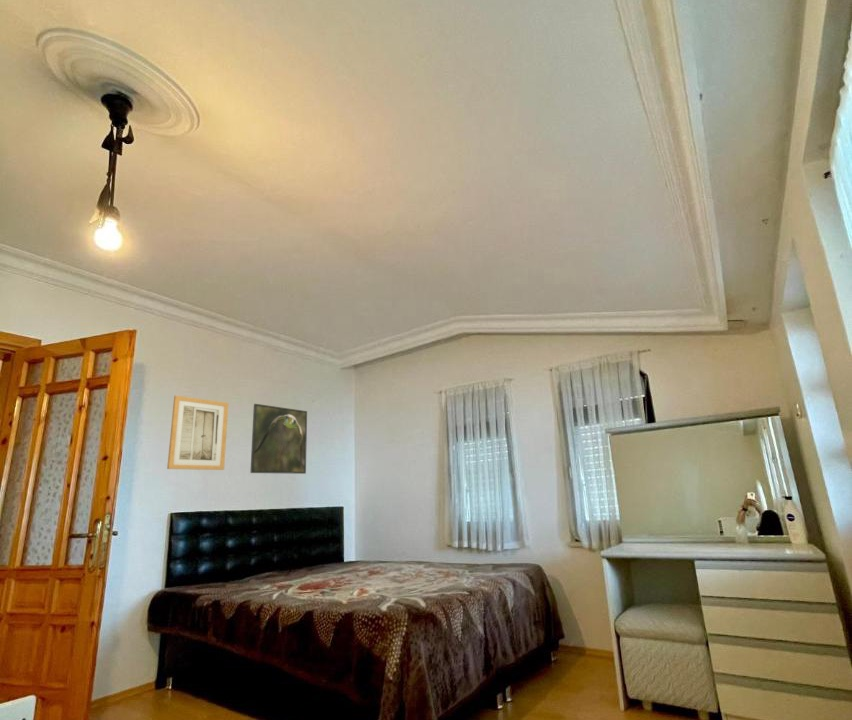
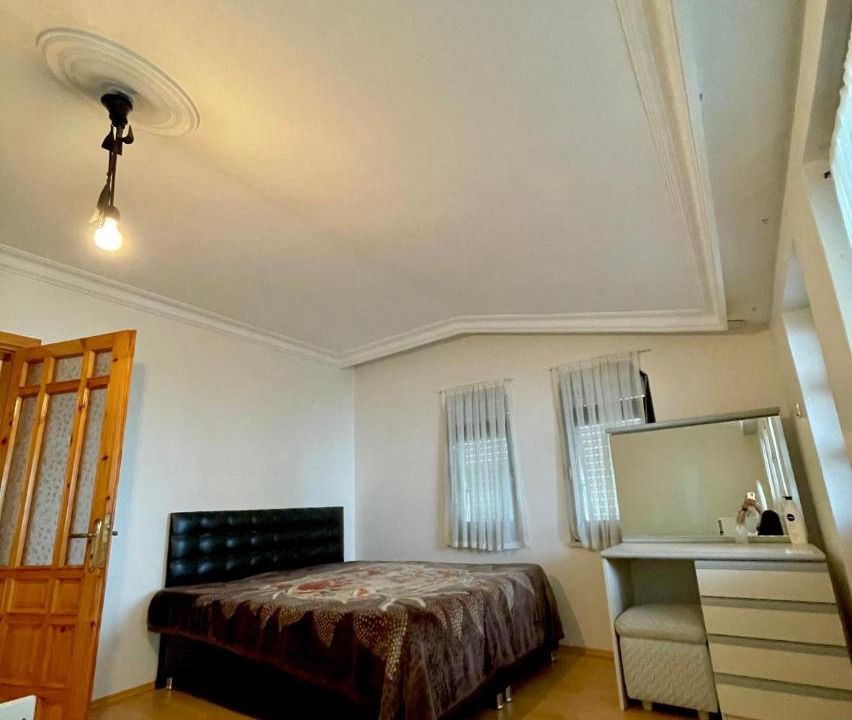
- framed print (280, 439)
- wall art (199, 433)
